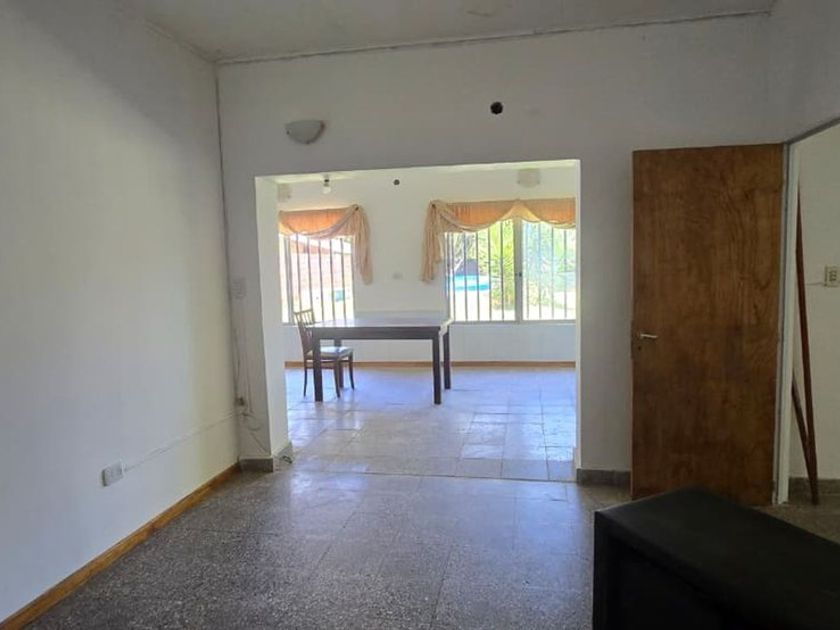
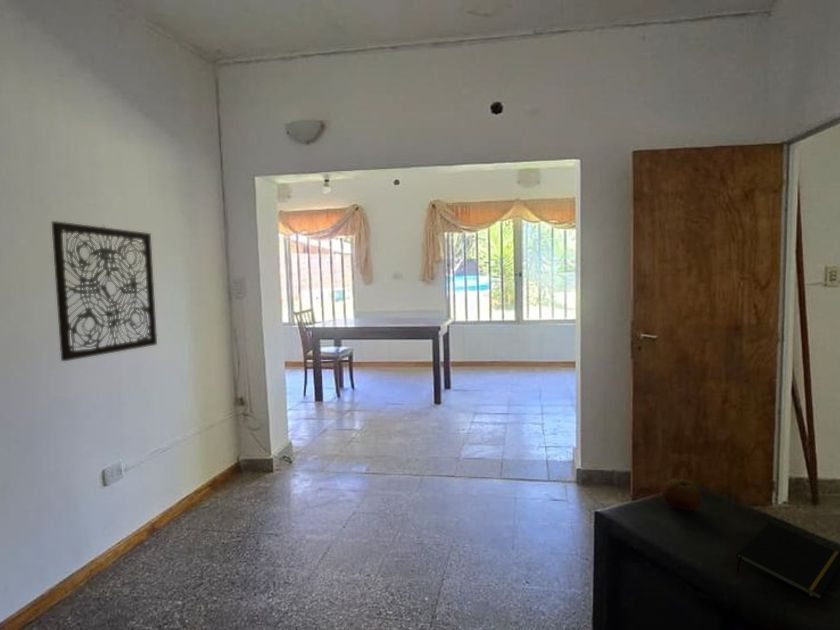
+ wall art (107, 291)
+ fruit (681, 494)
+ notepad (791, 556)
